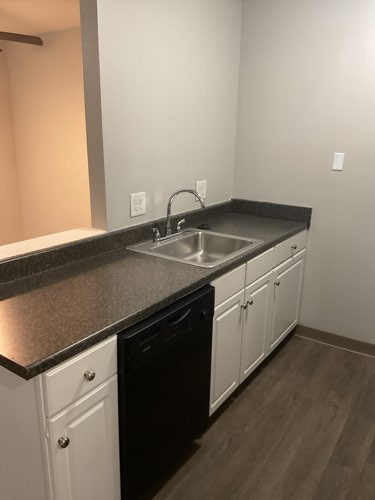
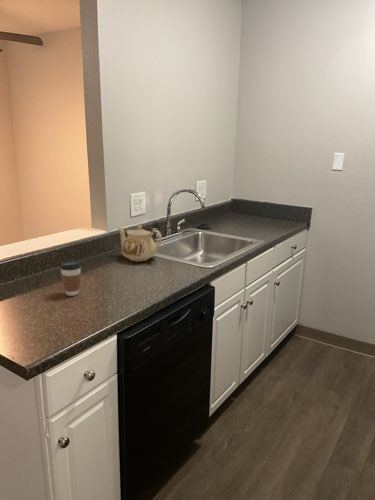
+ coffee cup (71, 278)
+ teapot (139, 241)
